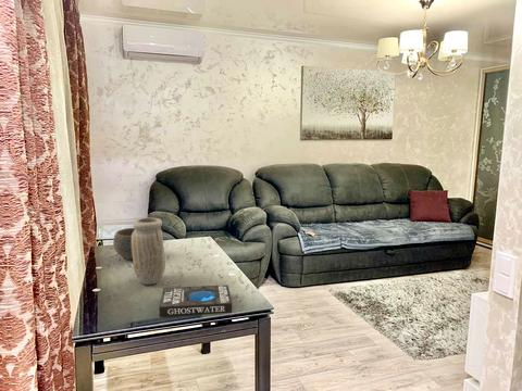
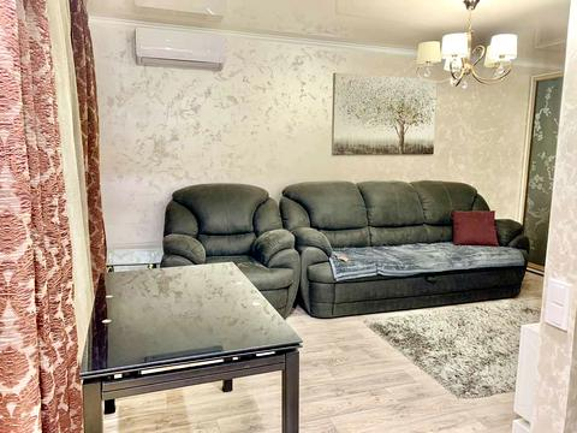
- book (196, 299)
- vase (148, 250)
- bowl (130, 243)
